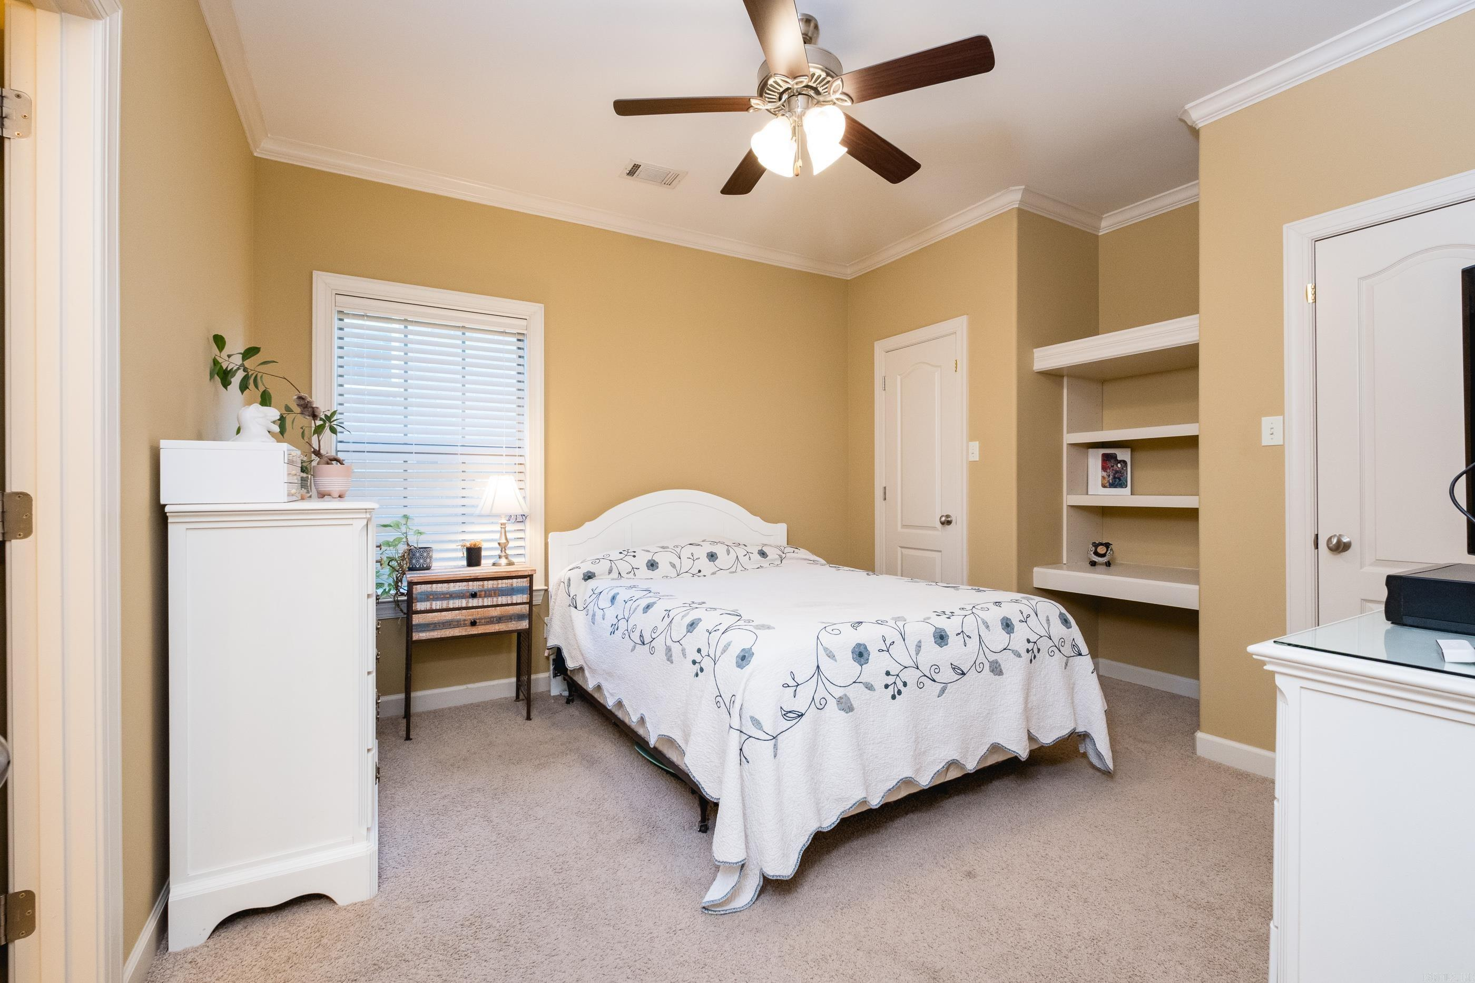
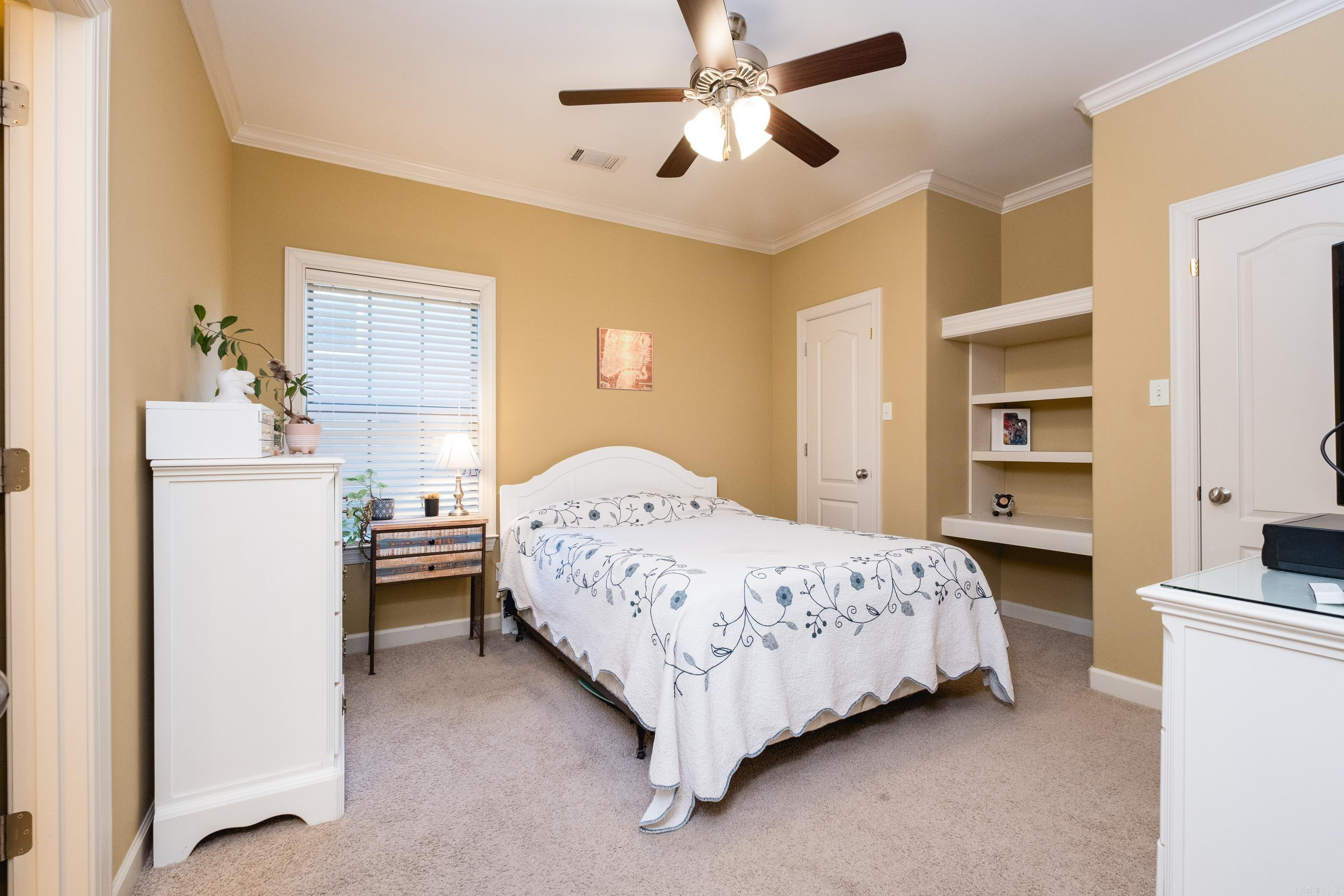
+ wall art (625, 360)
